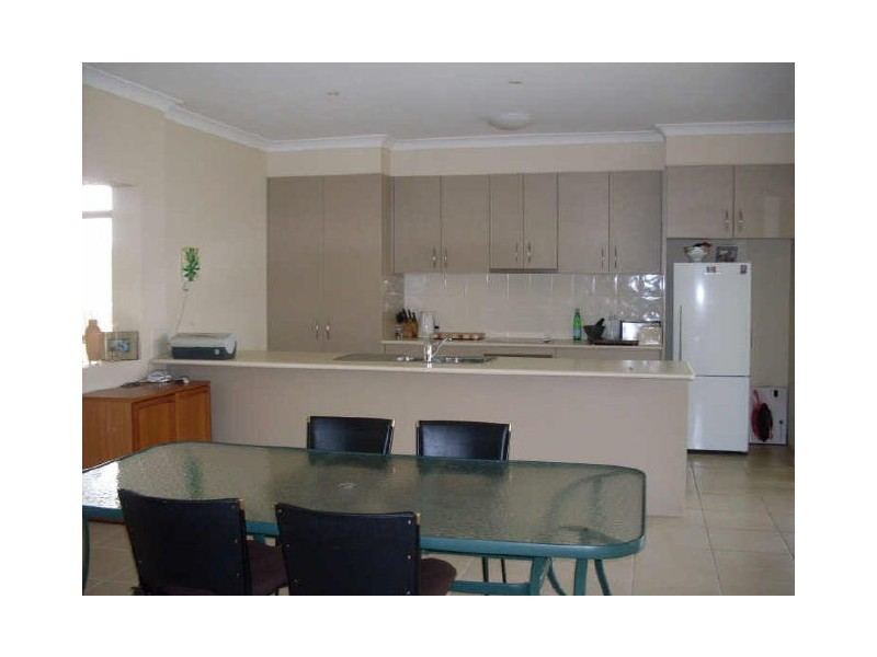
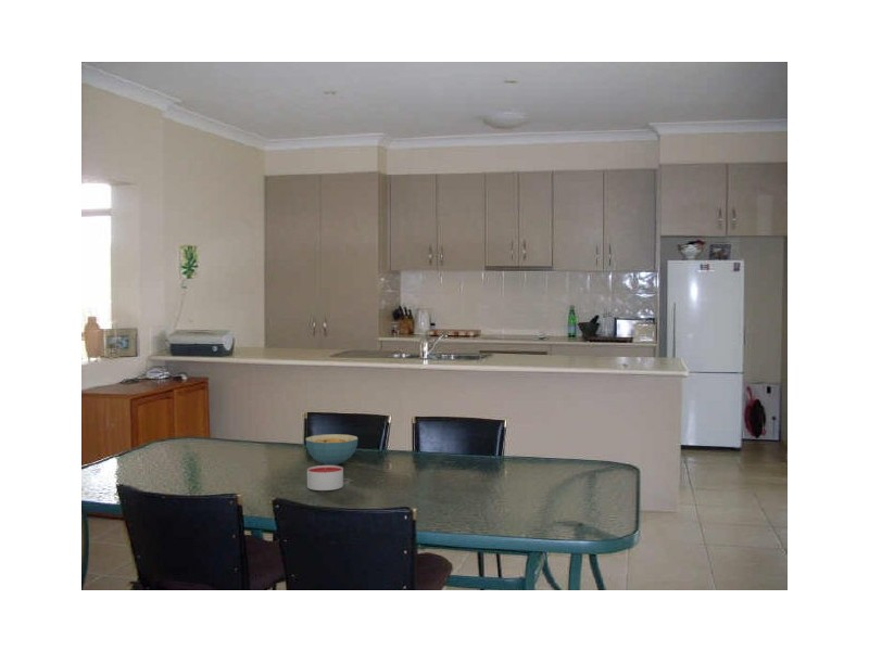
+ candle (325, 476)
+ cereal bowl (331, 450)
